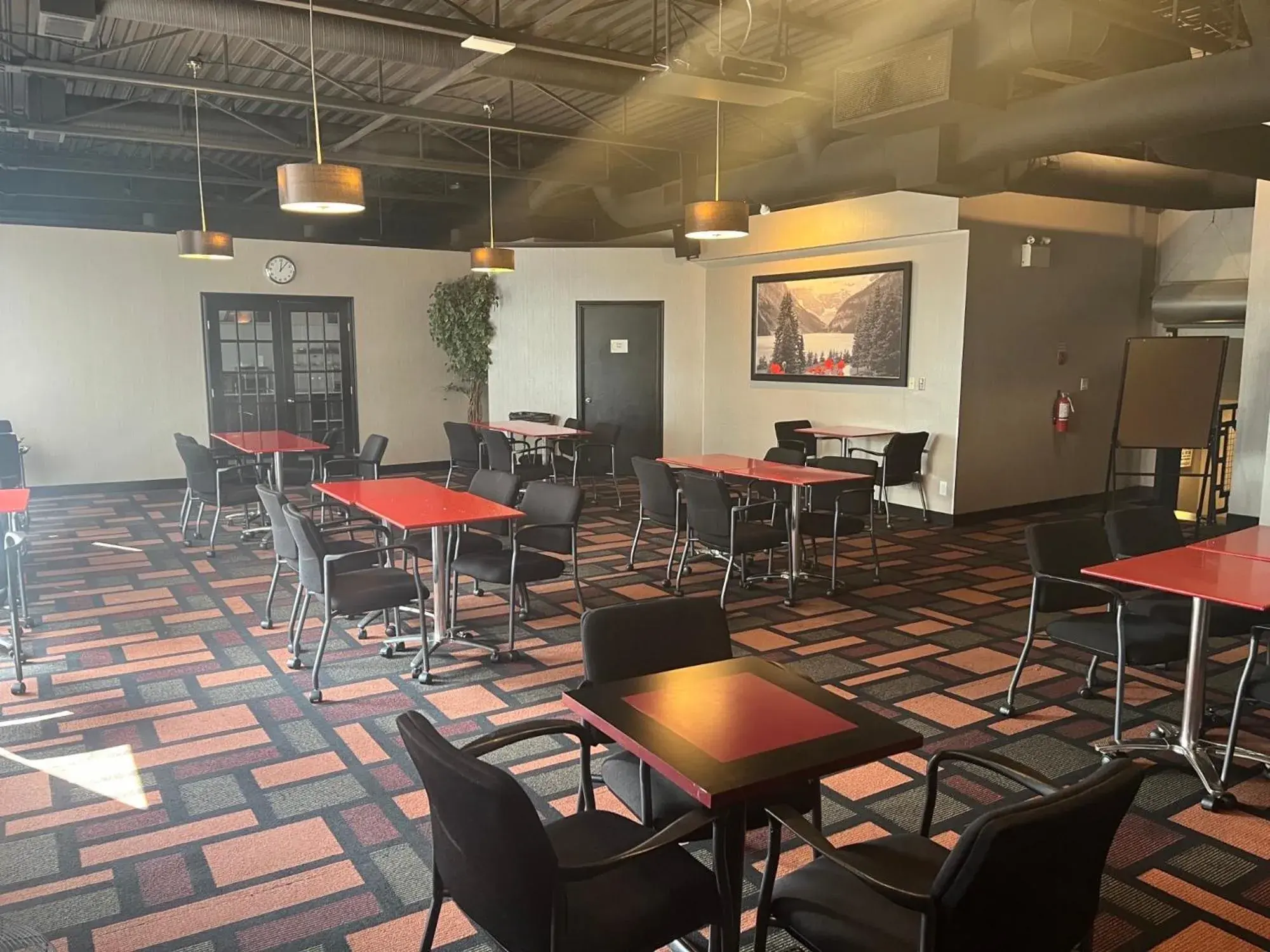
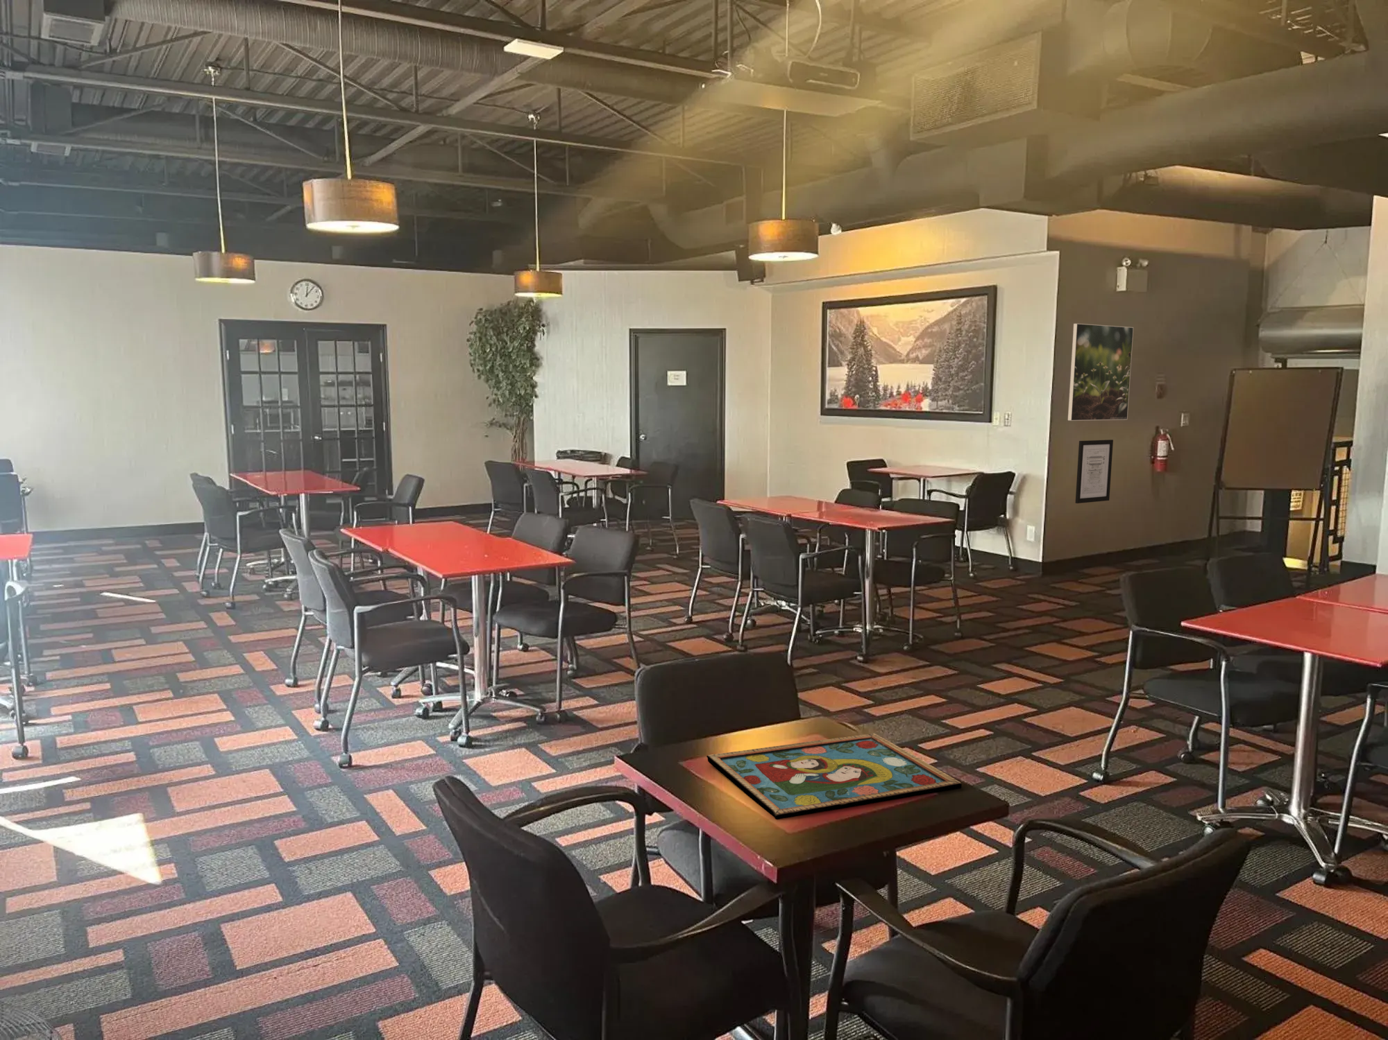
+ wall art (1094, 471)
+ framed painting (830, 771)
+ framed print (1101, 373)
